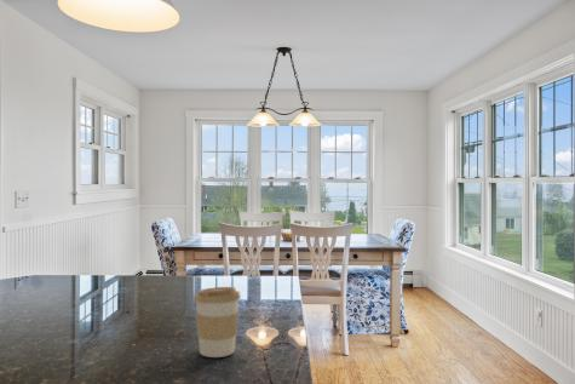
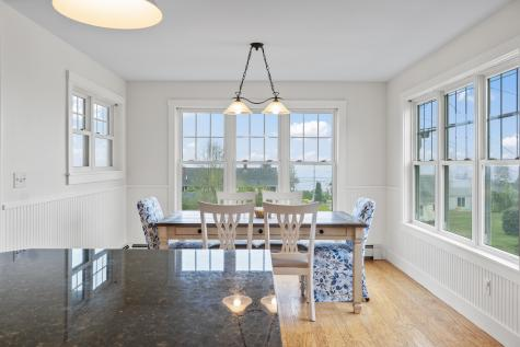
- coffee cup (217, 319)
